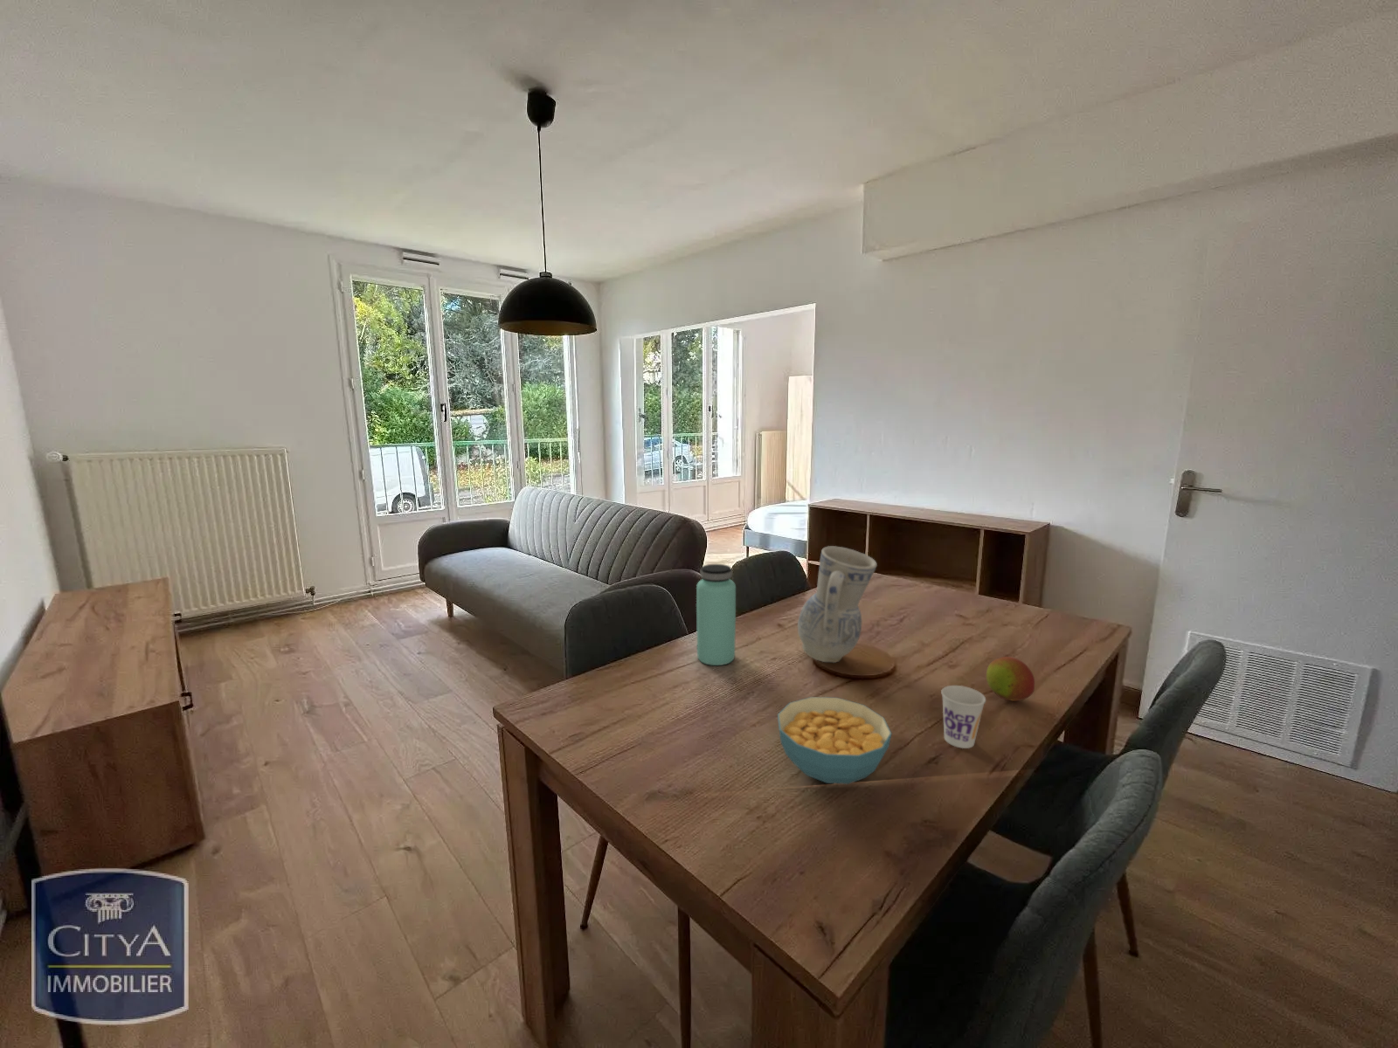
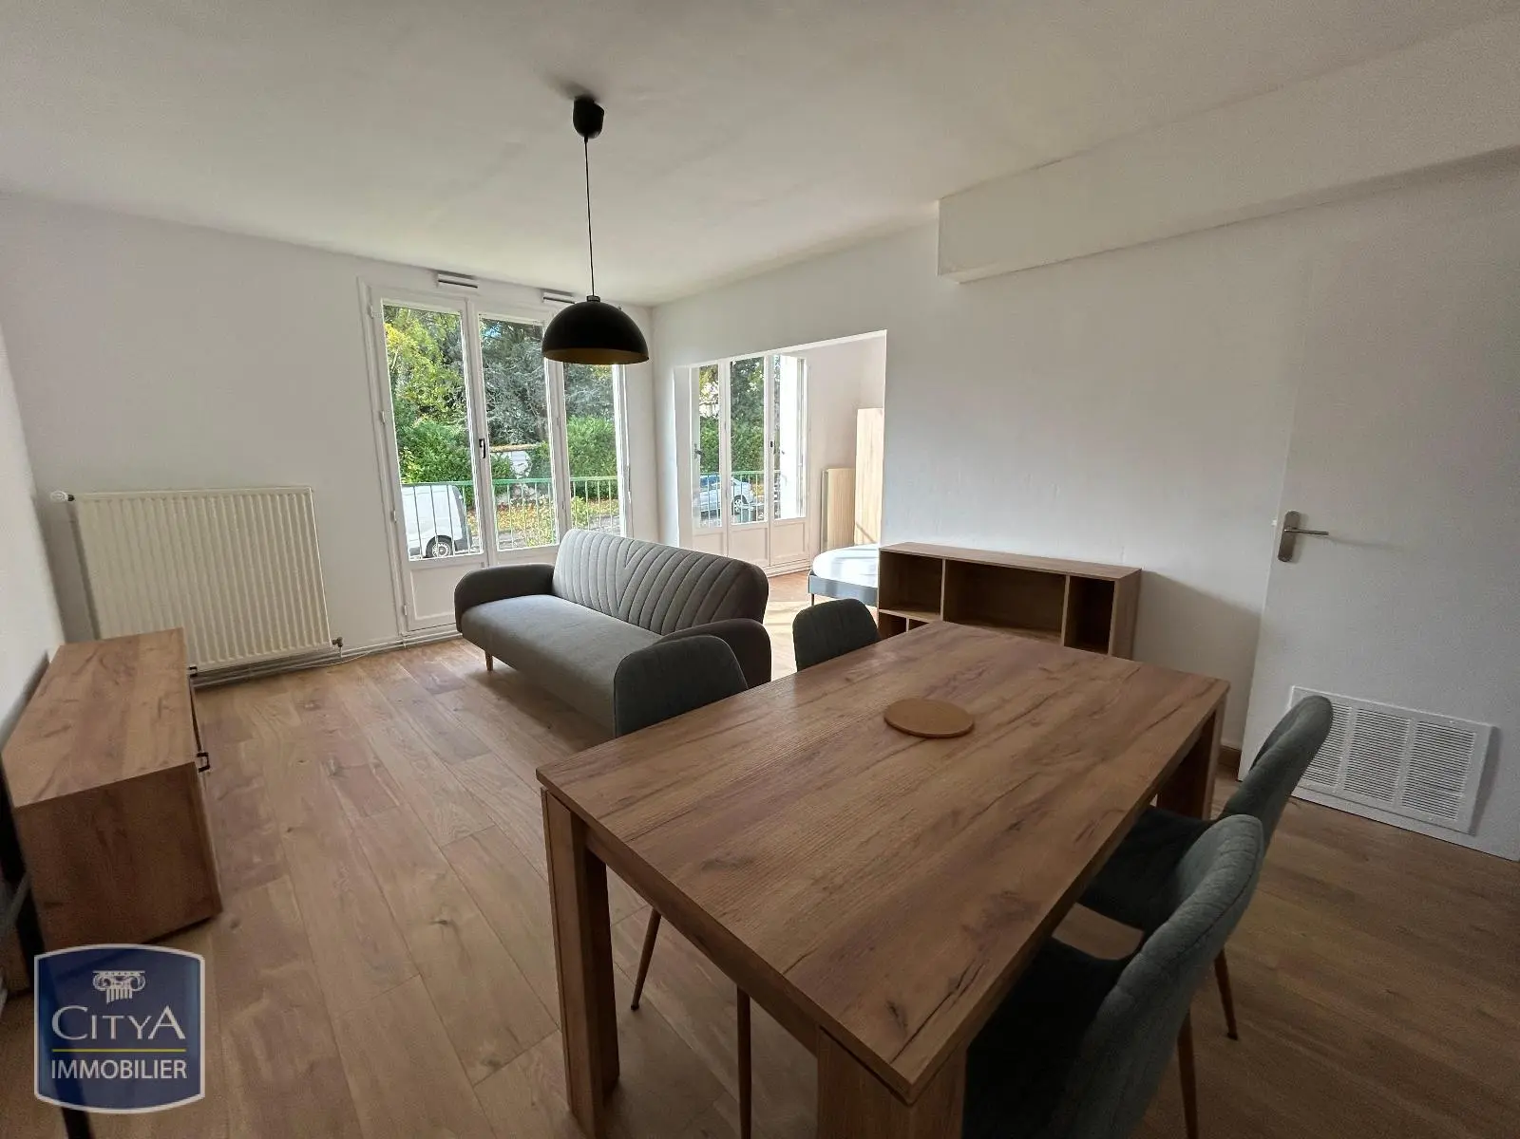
- cereal bowl (831, 747)
- vase (835, 605)
- bottle (716, 613)
- cup (961, 718)
- fruit (1011, 679)
